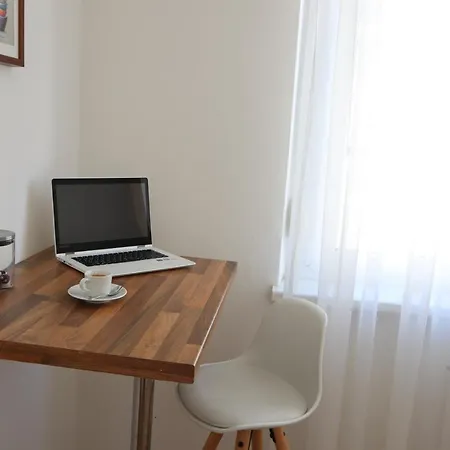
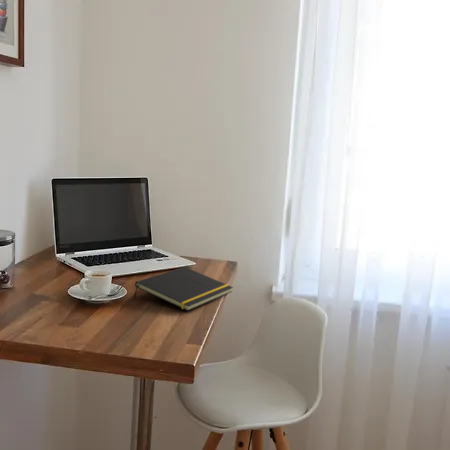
+ notepad (185, 286)
